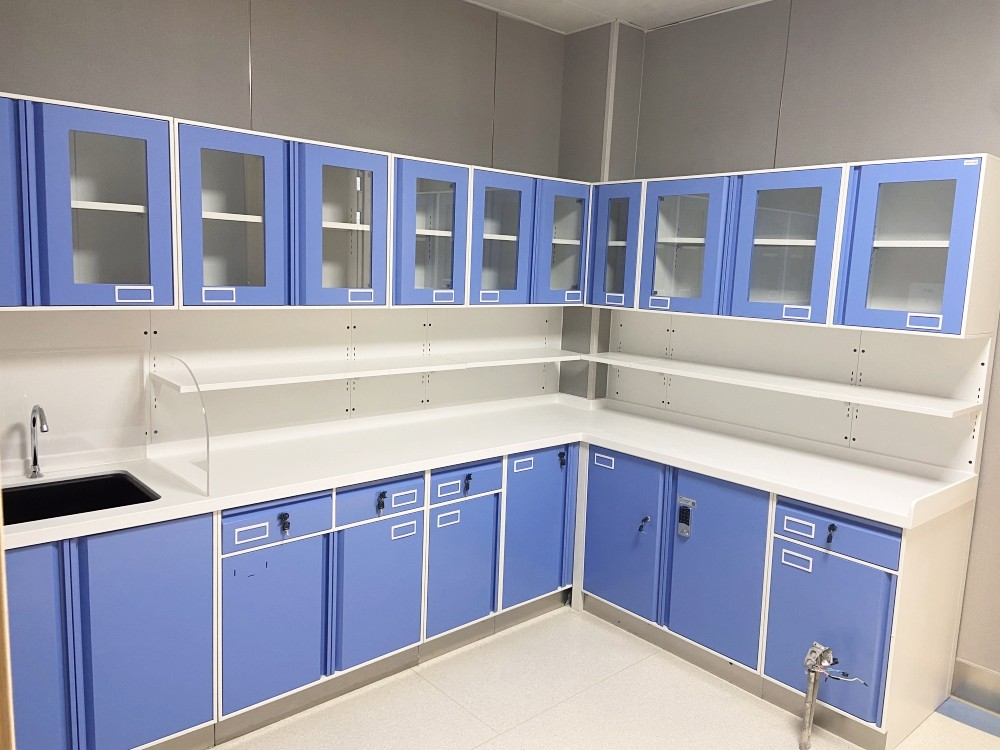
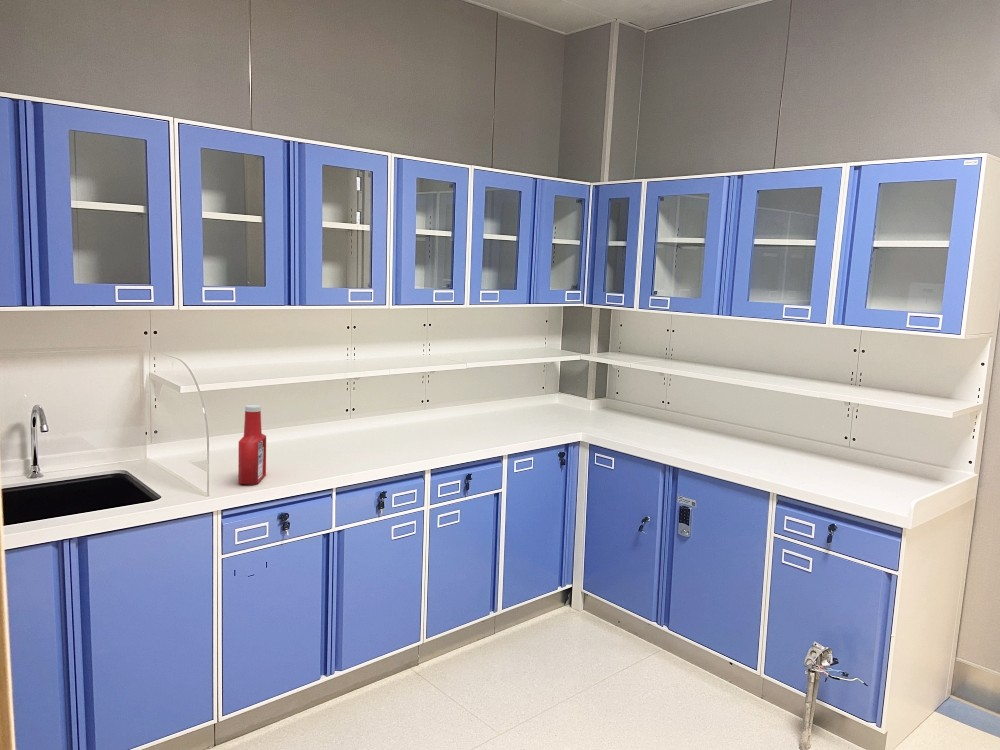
+ soap bottle (252, 442)
